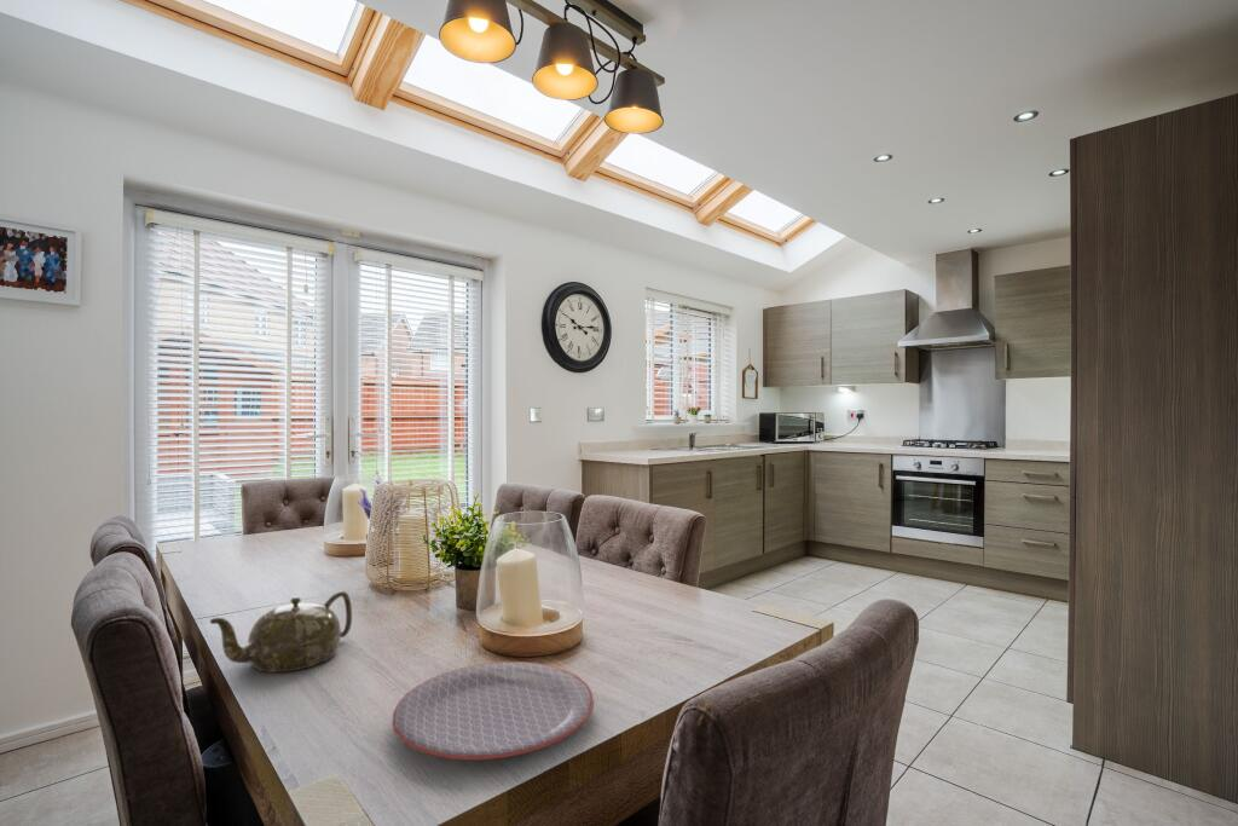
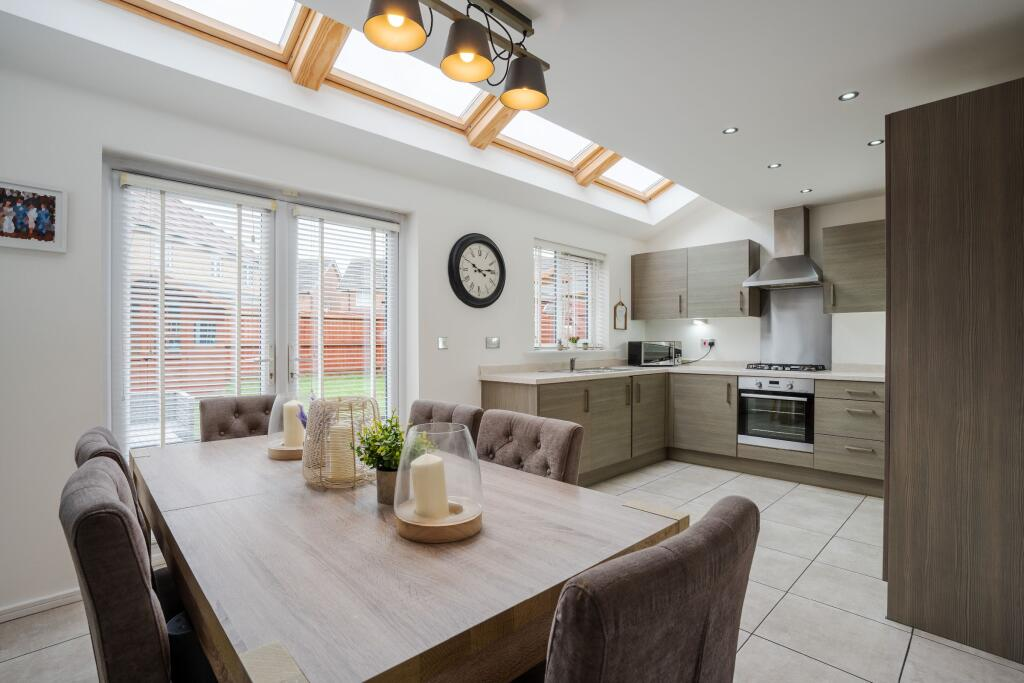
- plate (496, 709)
- teapot (288, 629)
